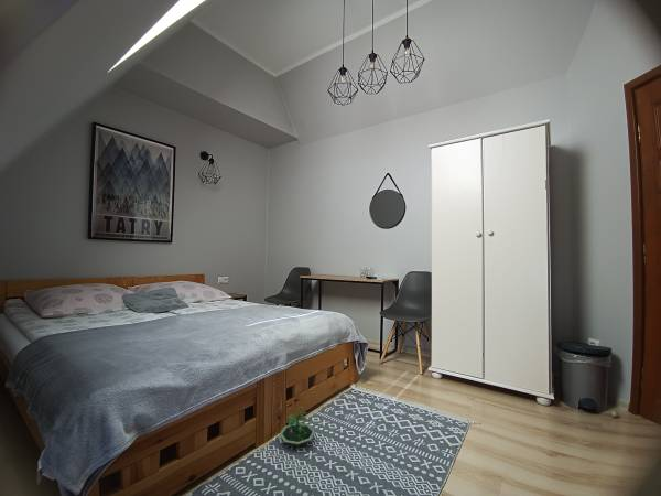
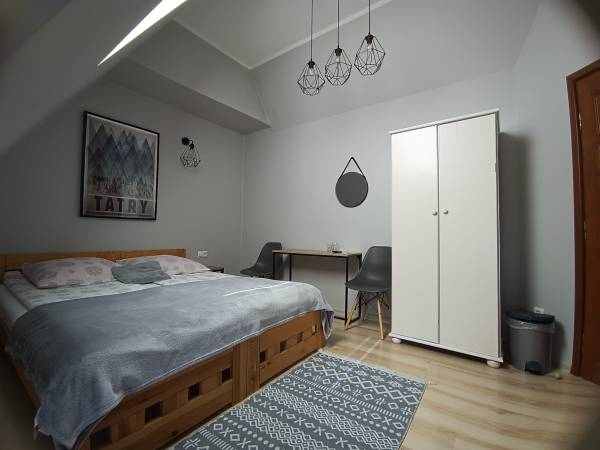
- terrarium (299, 413)
